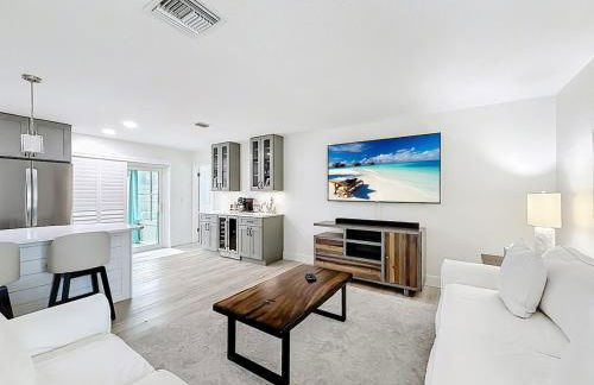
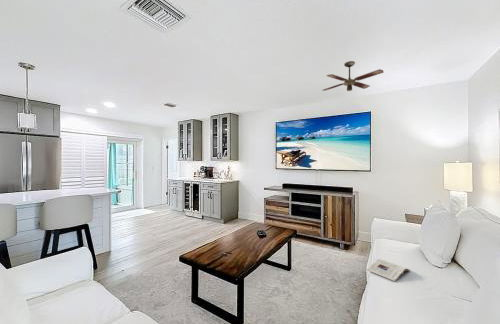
+ magazine (388, 267)
+ ceiling fan (349, 77)
